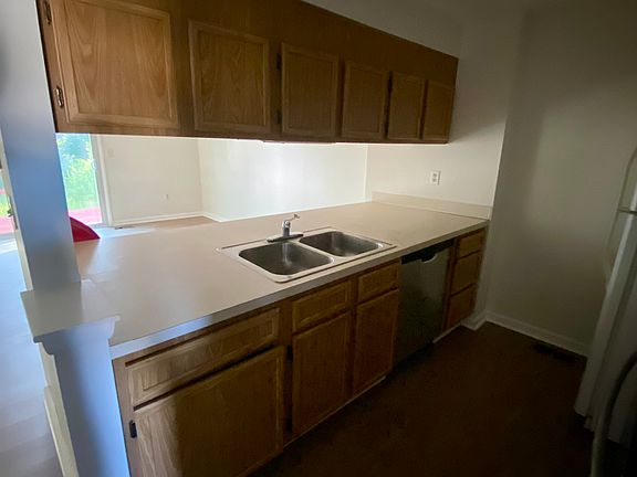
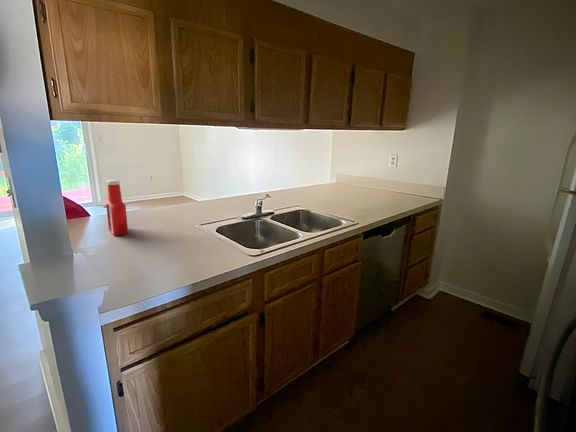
+ soap bottle (115, 206)
